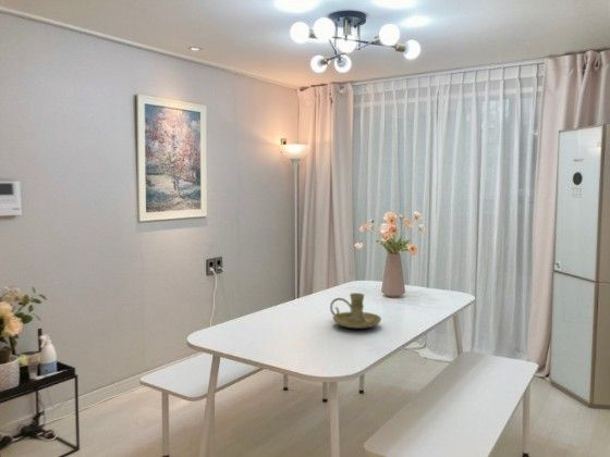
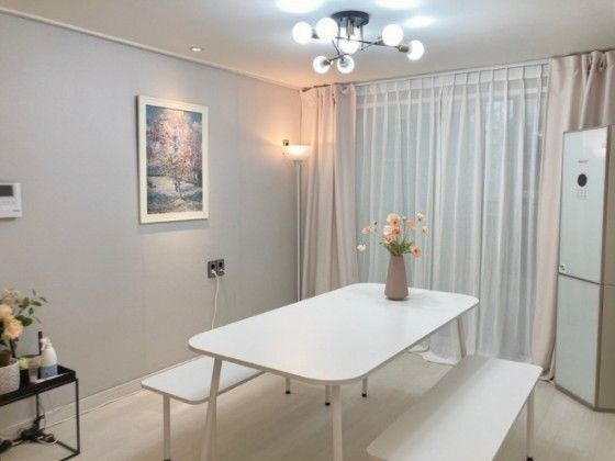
- candle holder (352, 309)
